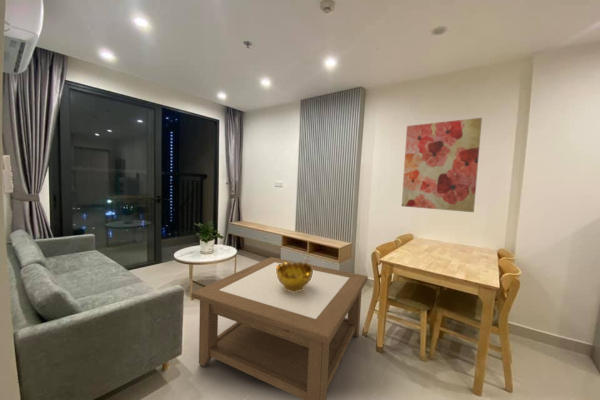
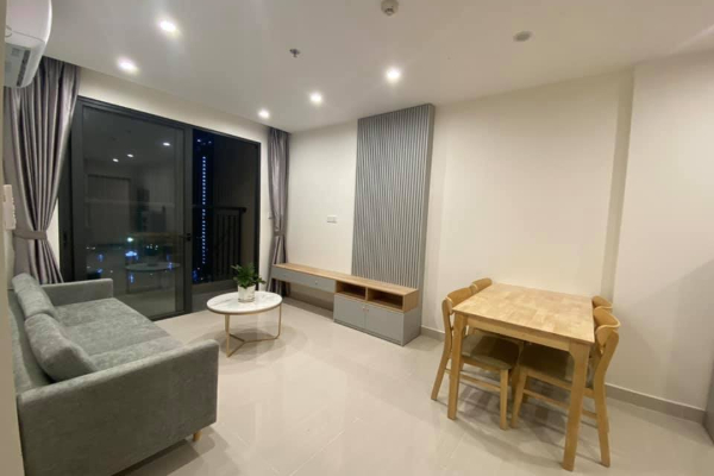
- decorative bowl (294, 277)
- coffee table (288, 315)
- wall art (438, 166)
